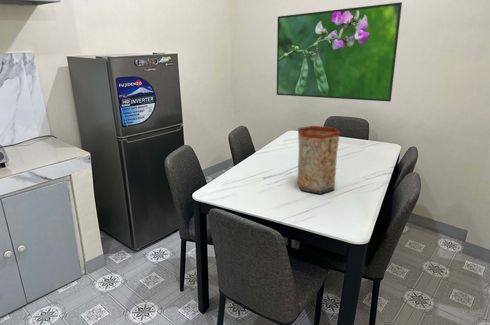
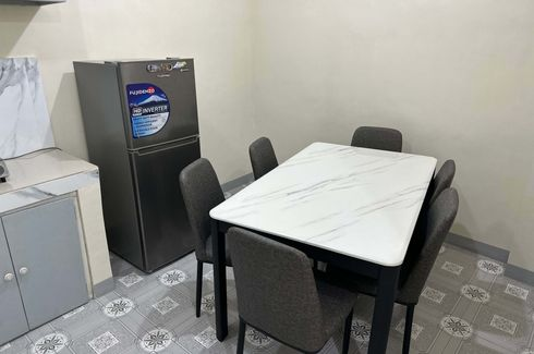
- vase (316, 158)
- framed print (329, 55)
